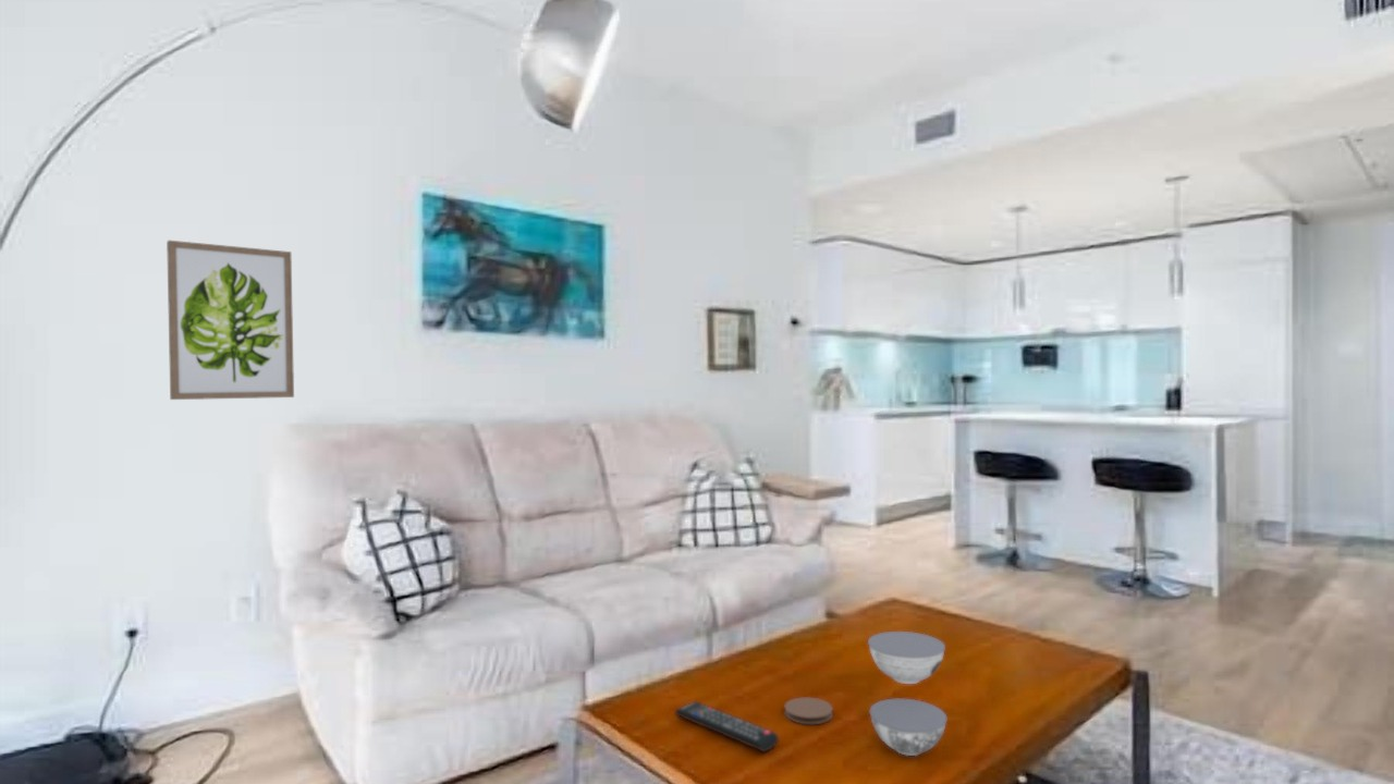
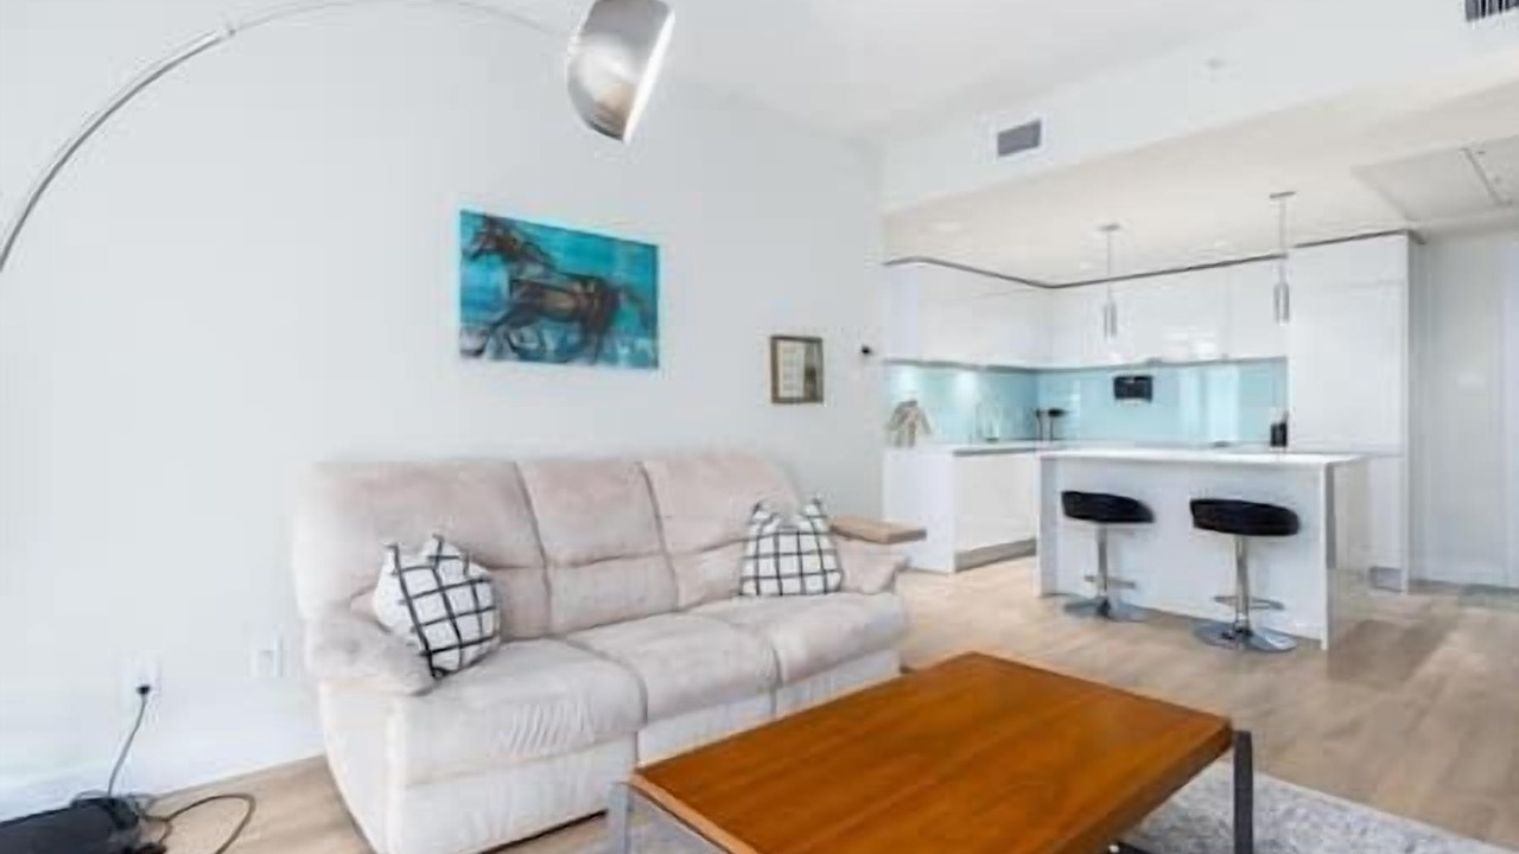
- coaster (808, 710)
- bowl (906, 699)
- wall art (233, 322)
- remote control (724, 725)
